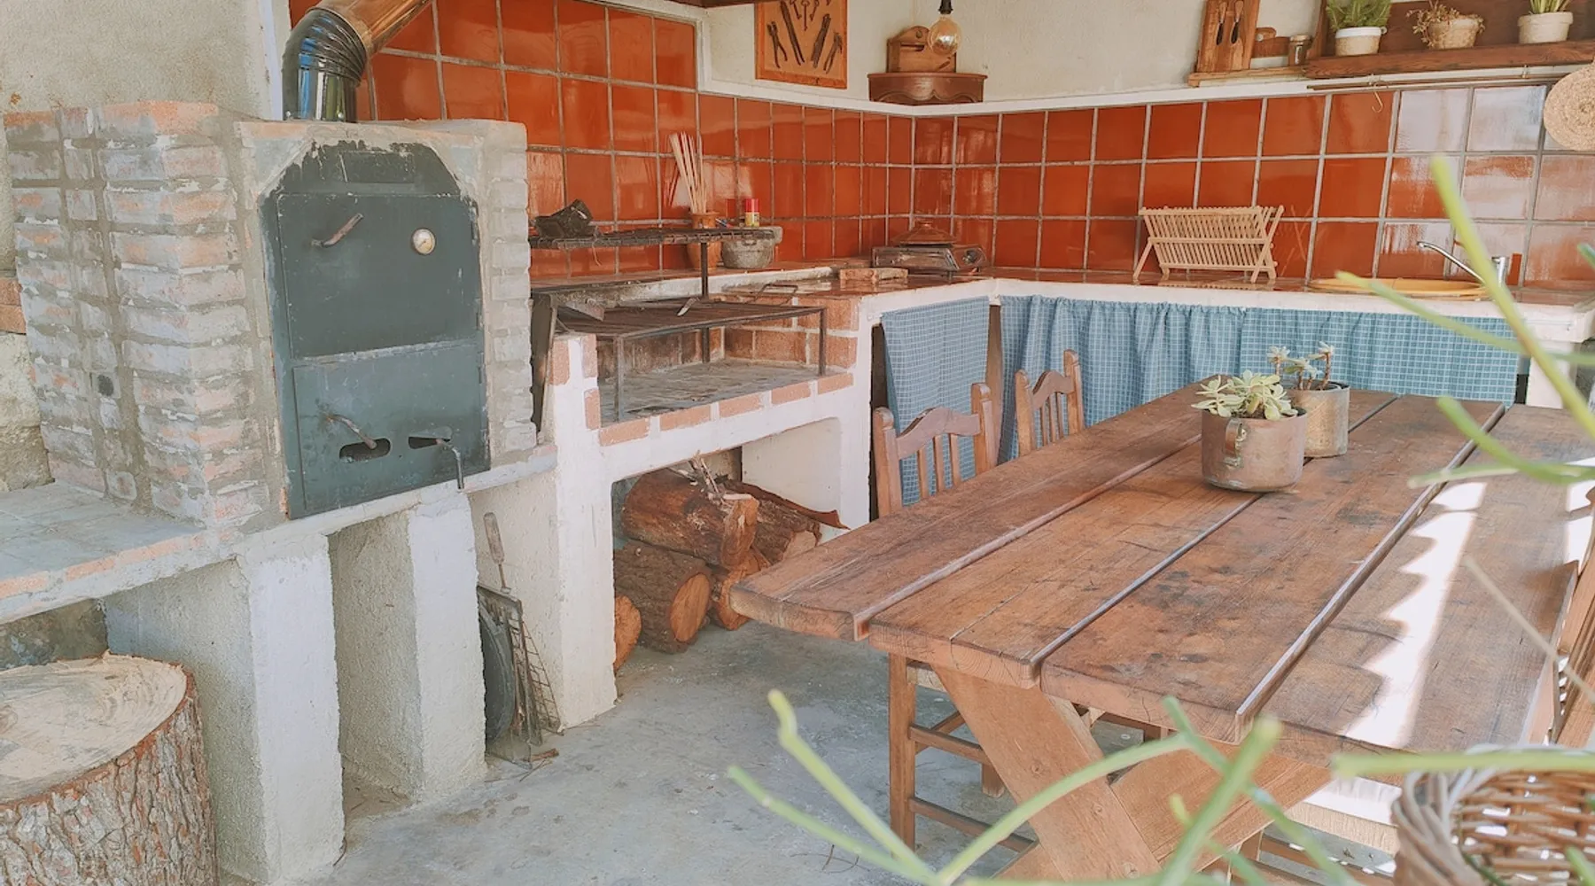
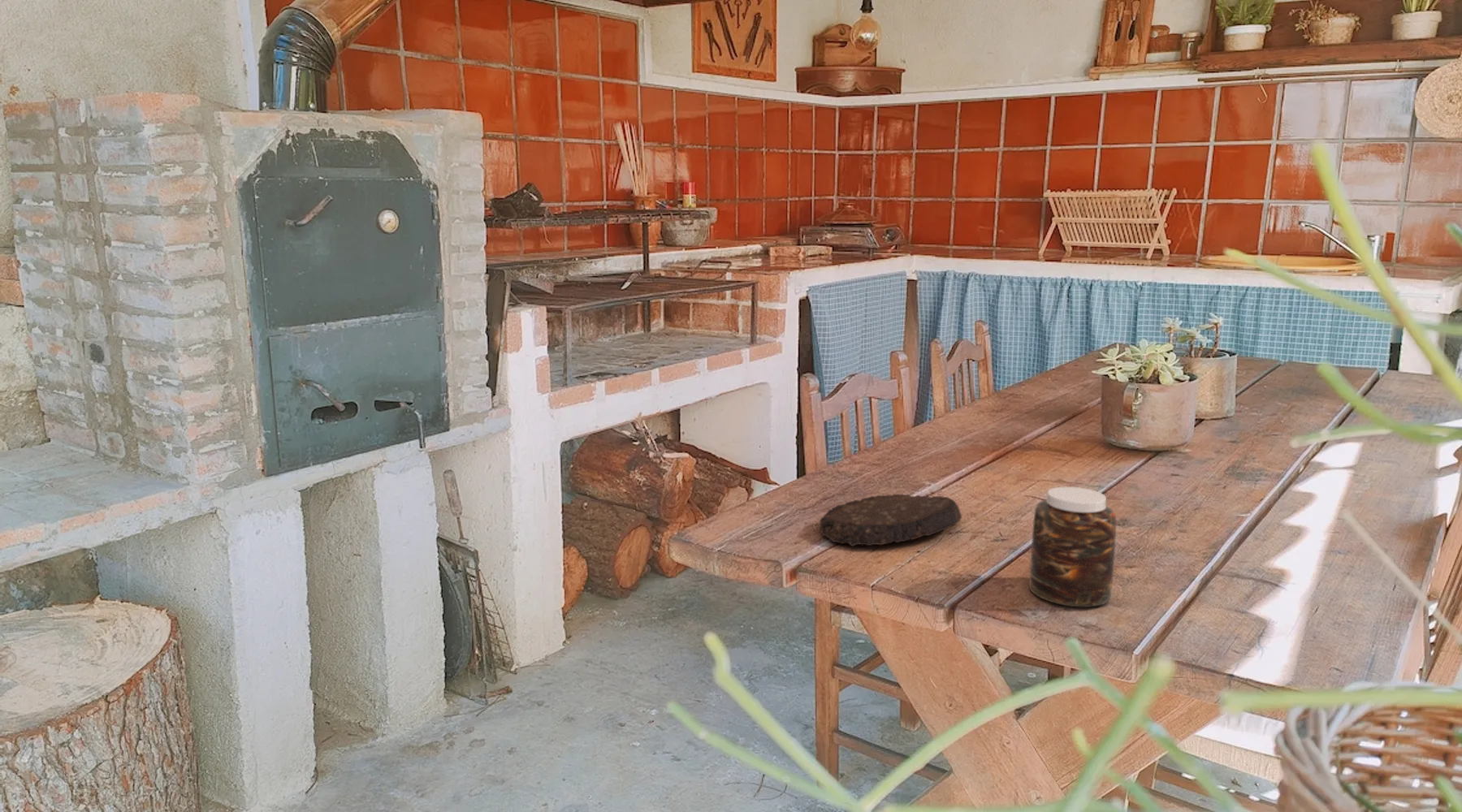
+ jar (1072, 543)
+ bread loaf (896, 515)
